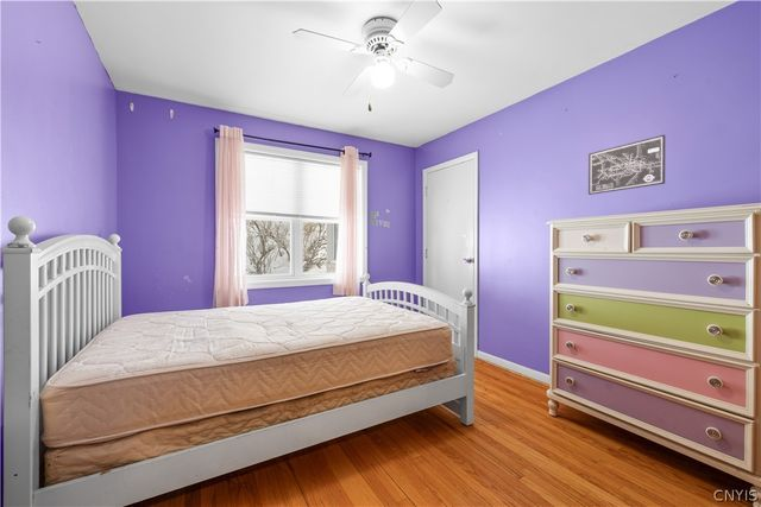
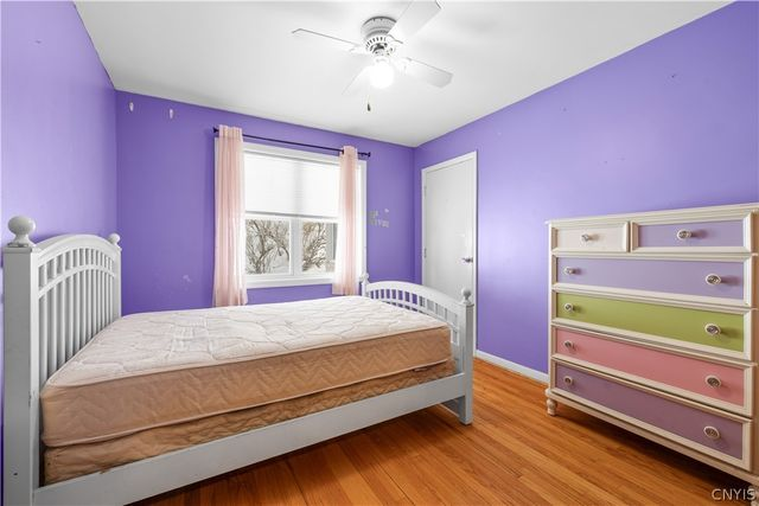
- wall art (623, 166)
